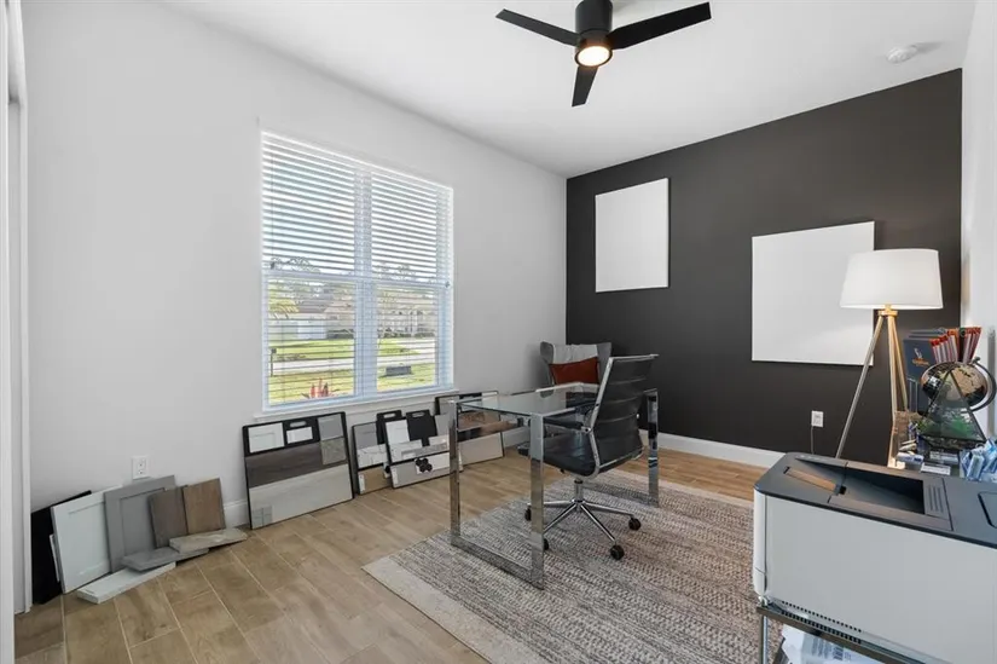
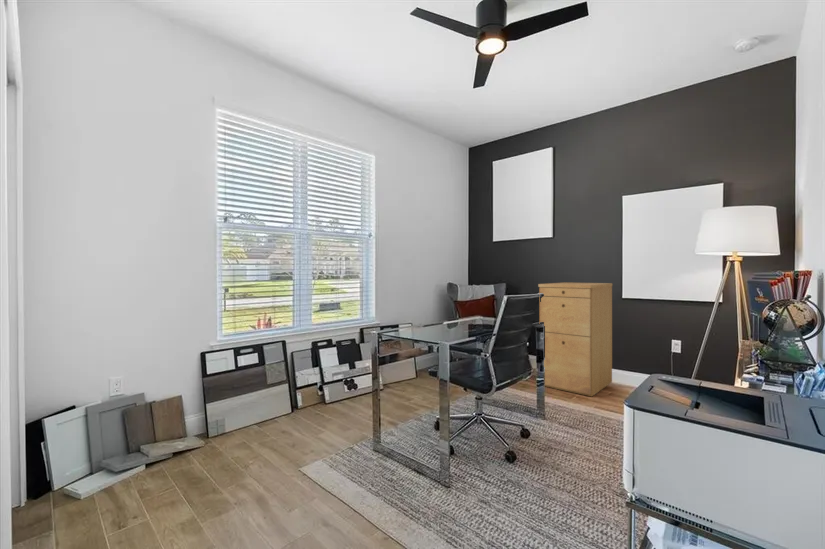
+ filing cabinet (575, 333)
